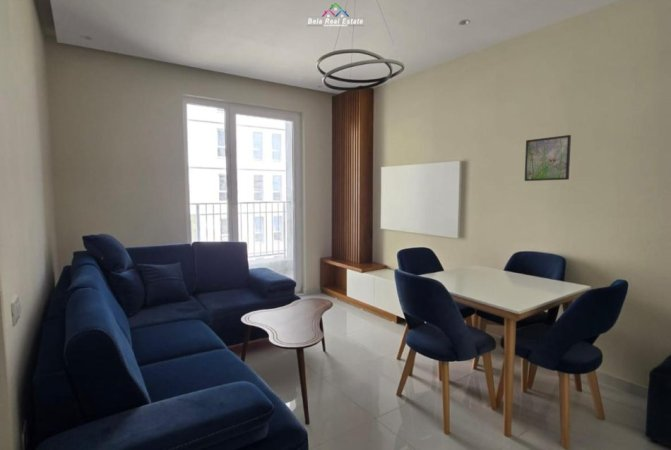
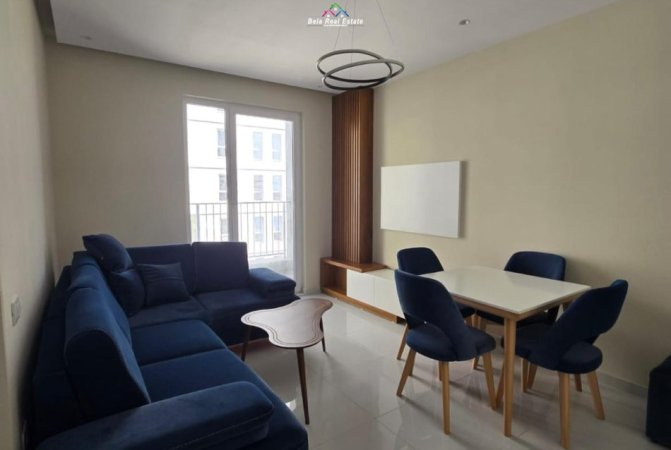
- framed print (546, 159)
